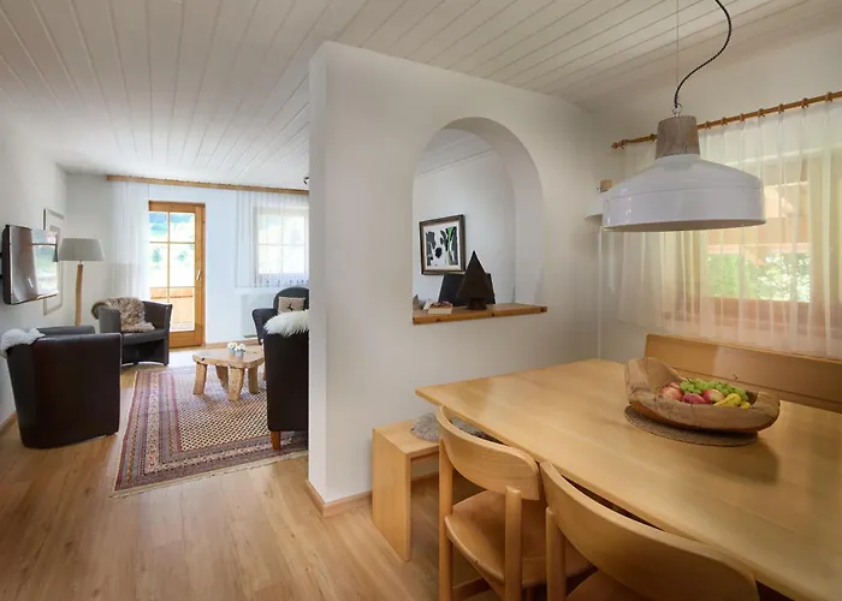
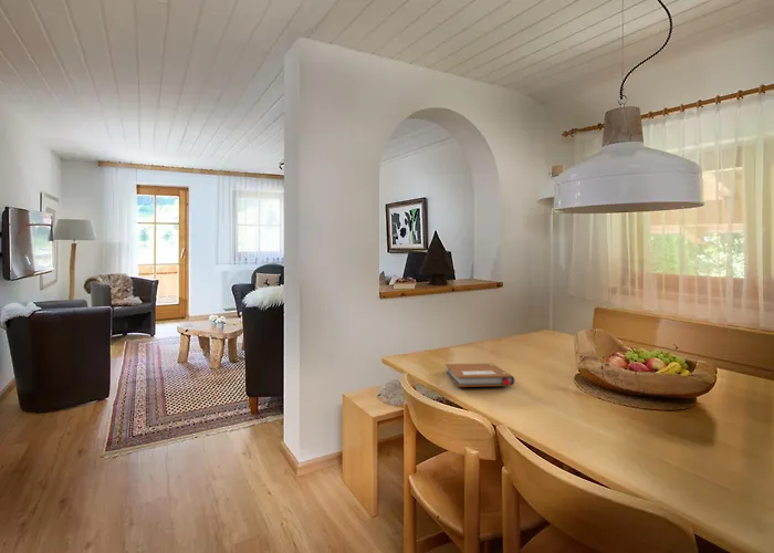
+ notebook (478, 374)
